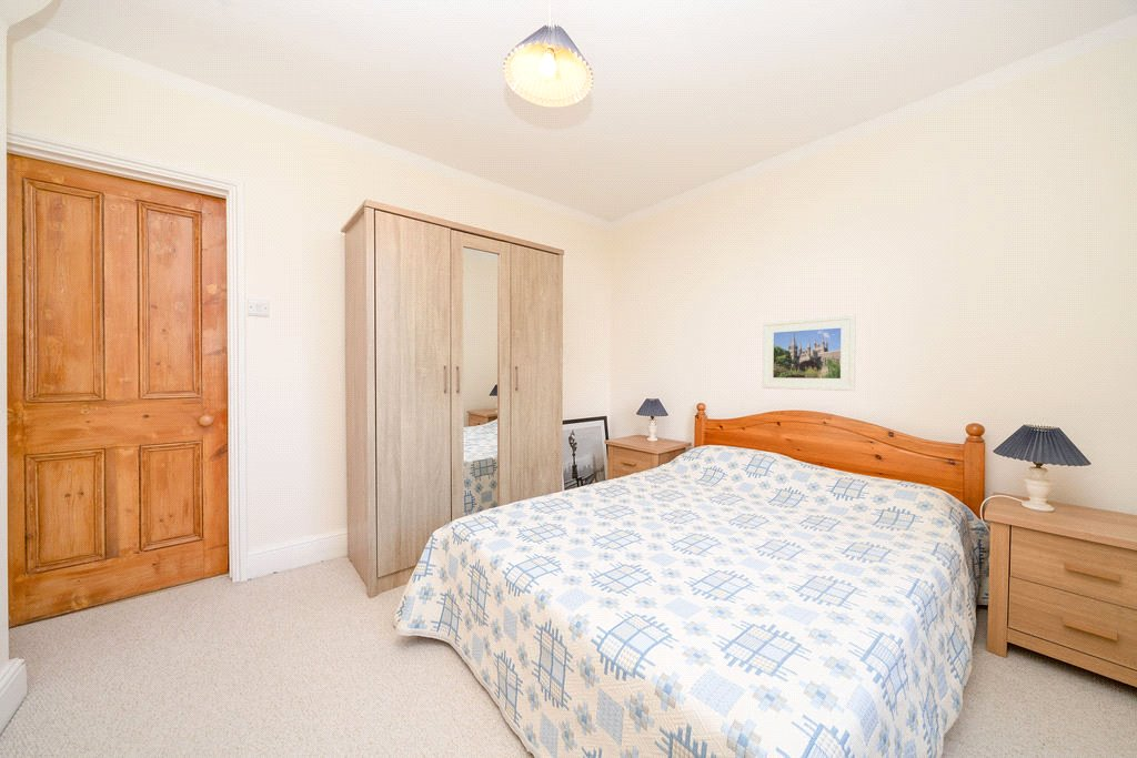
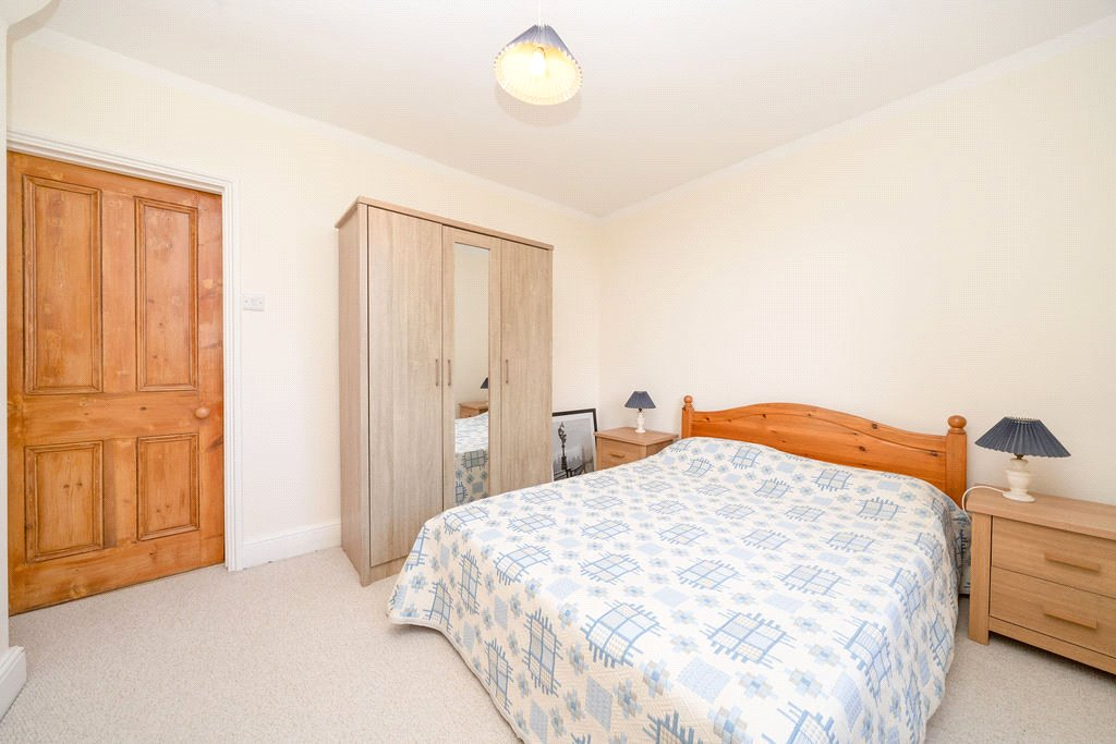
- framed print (805, 354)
